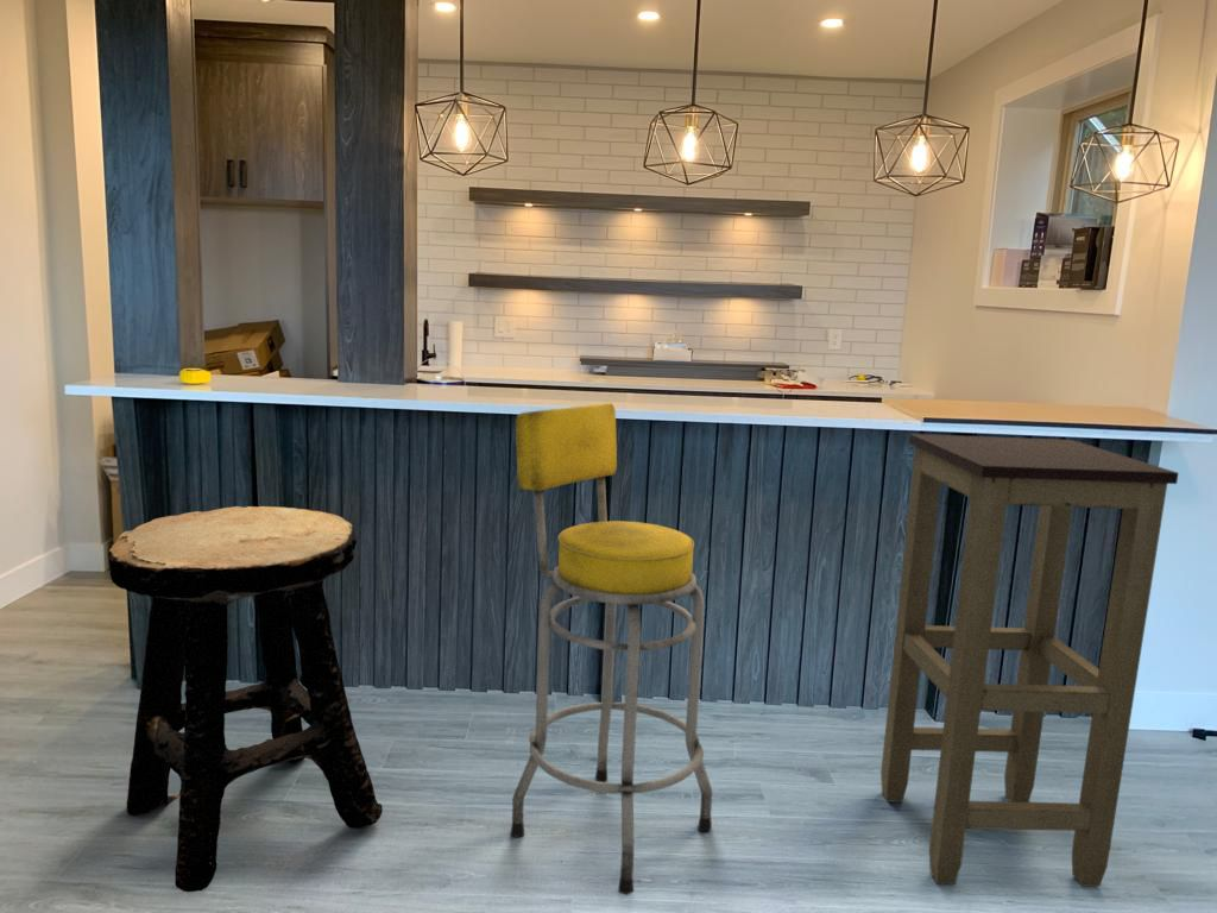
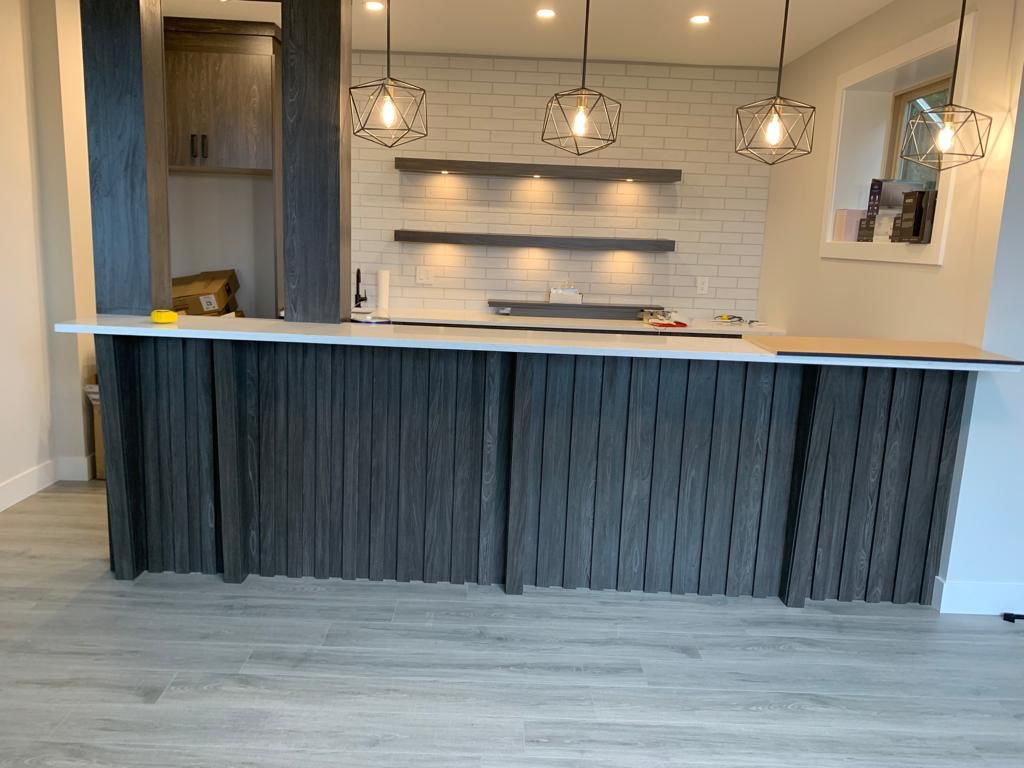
- bar stool (614, 630)
- bar stool (1005, 649)
- bar stool (252, 685)
